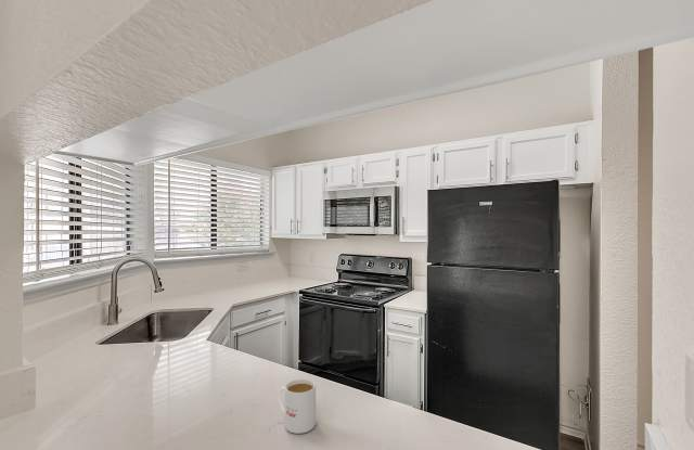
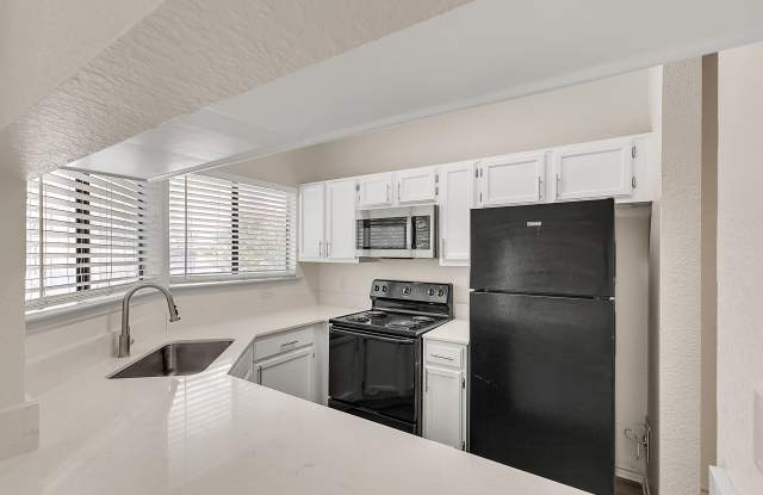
- mug (295, 403)
